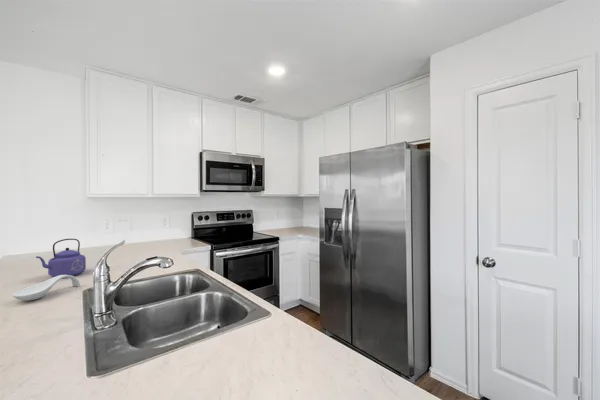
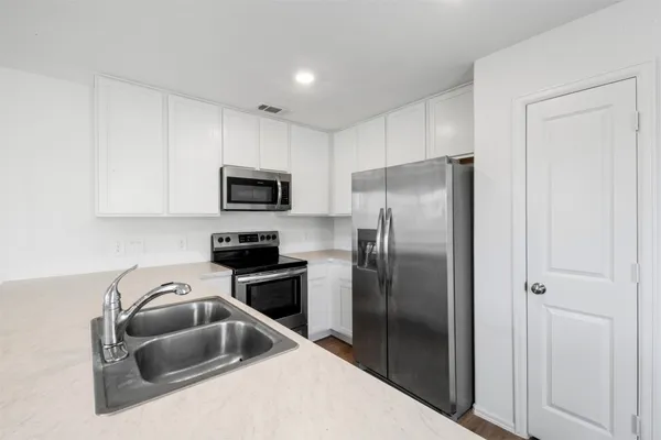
- spoon rest (48, 286)
- kettle (61, 257)
